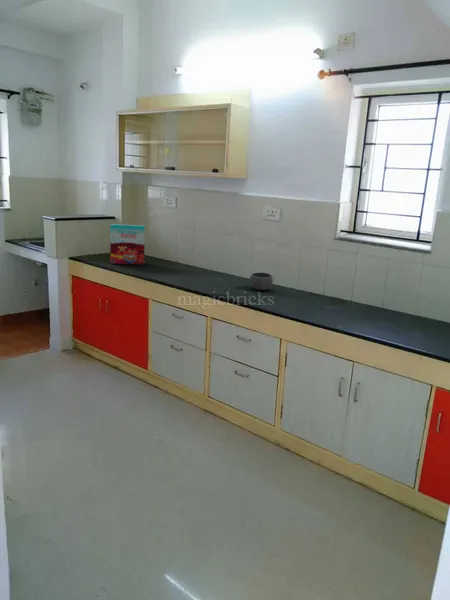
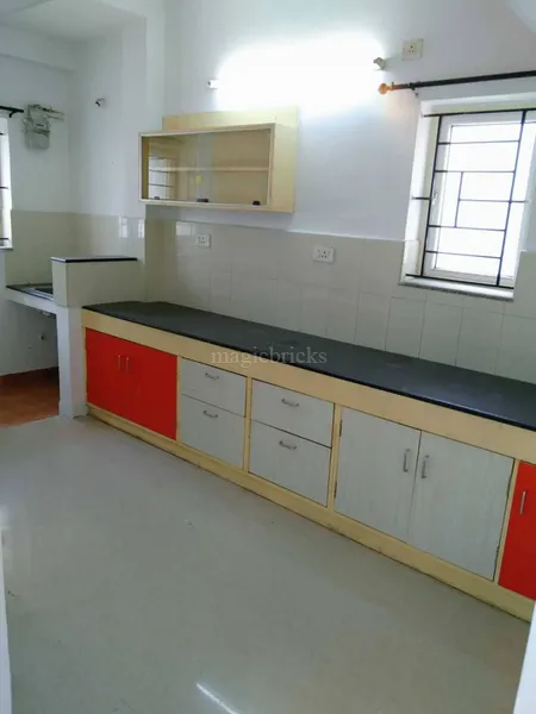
- bowl (261, 281)
- cereal box (127, 244)
